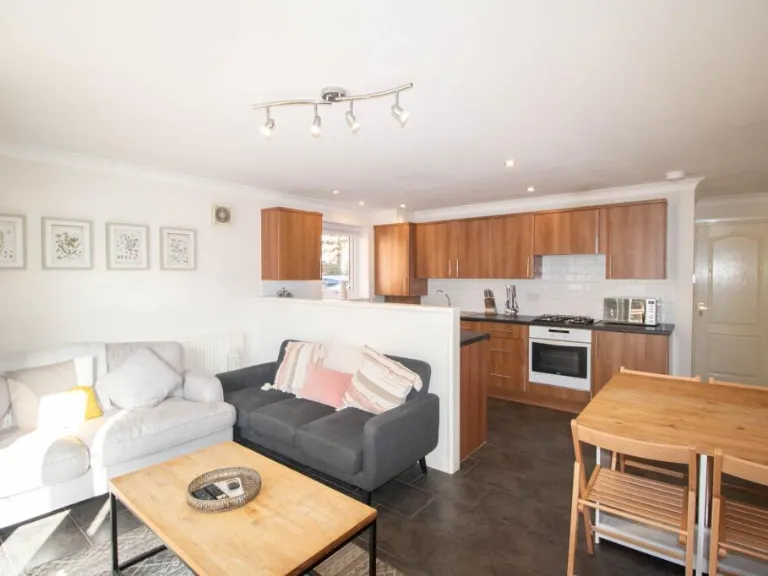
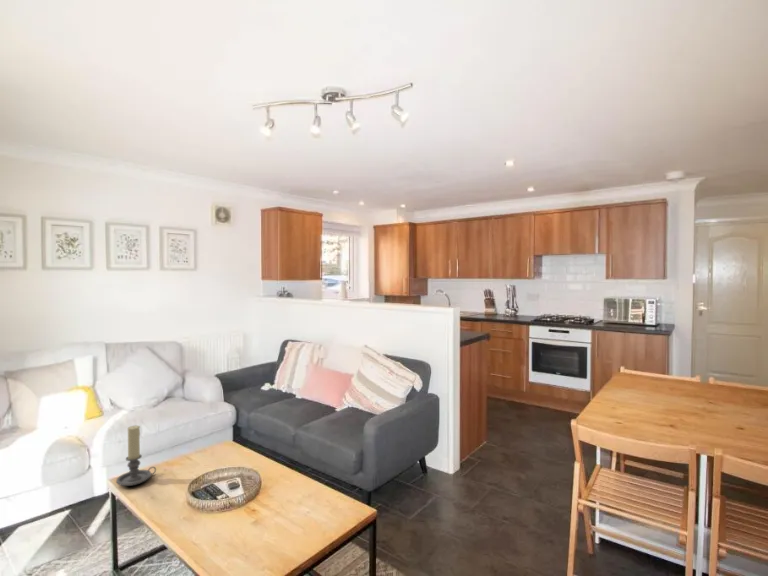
+ candle holder (137, 452)
